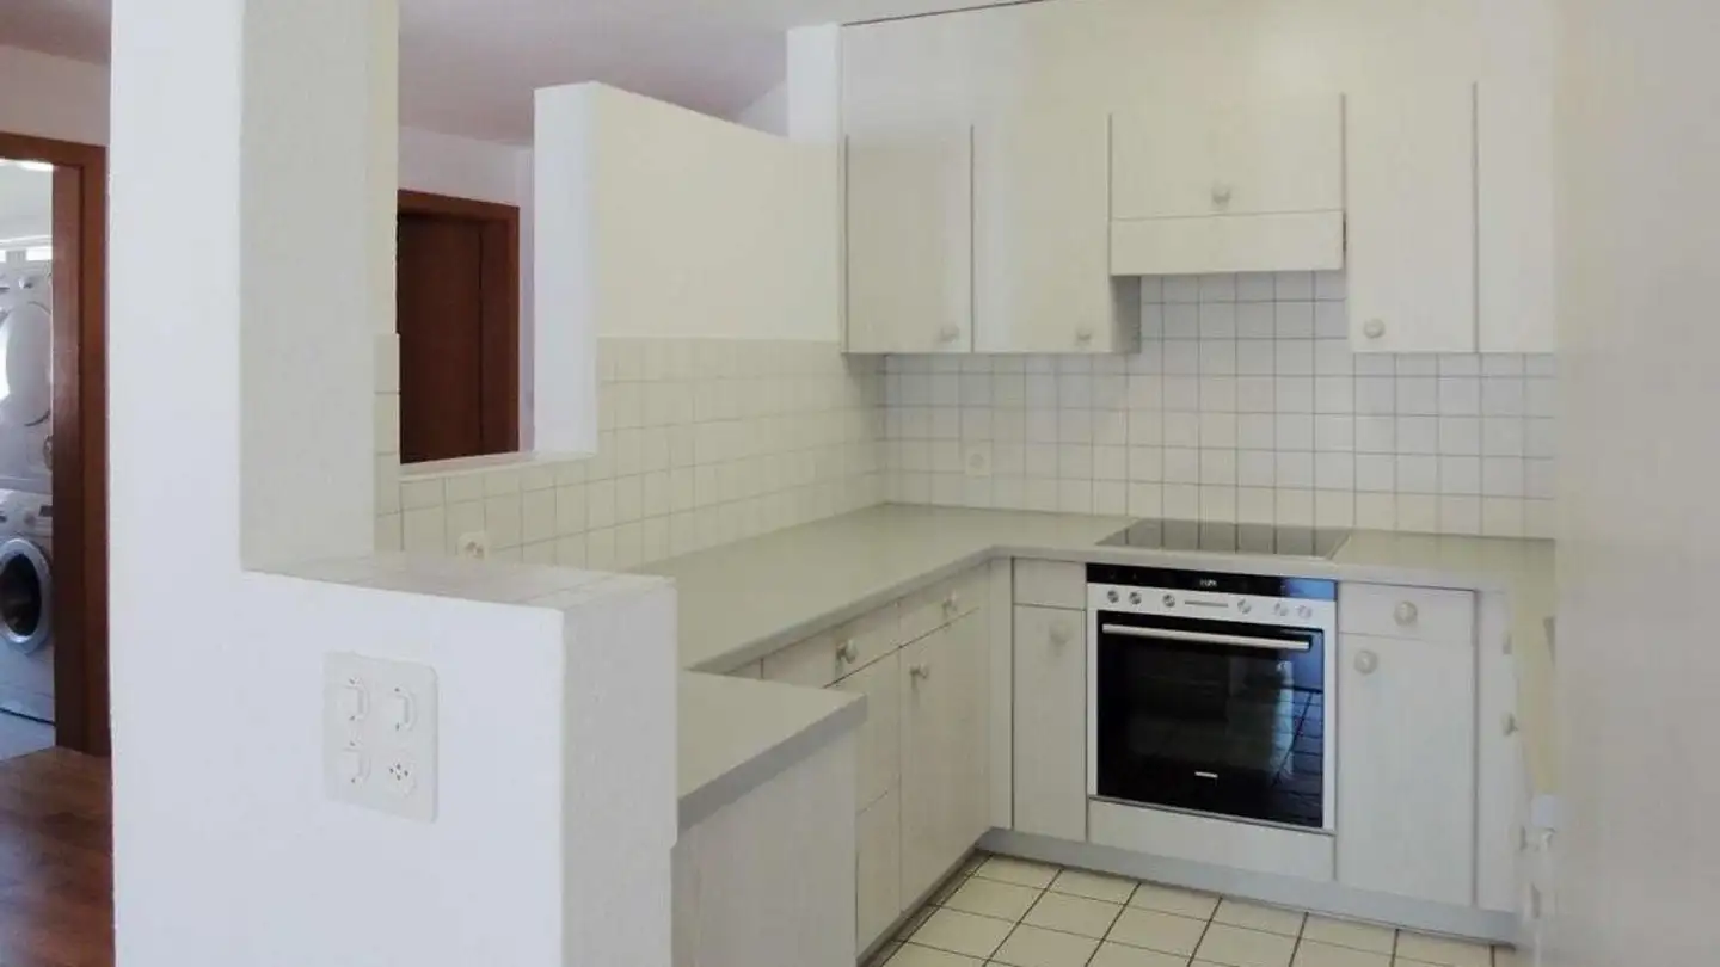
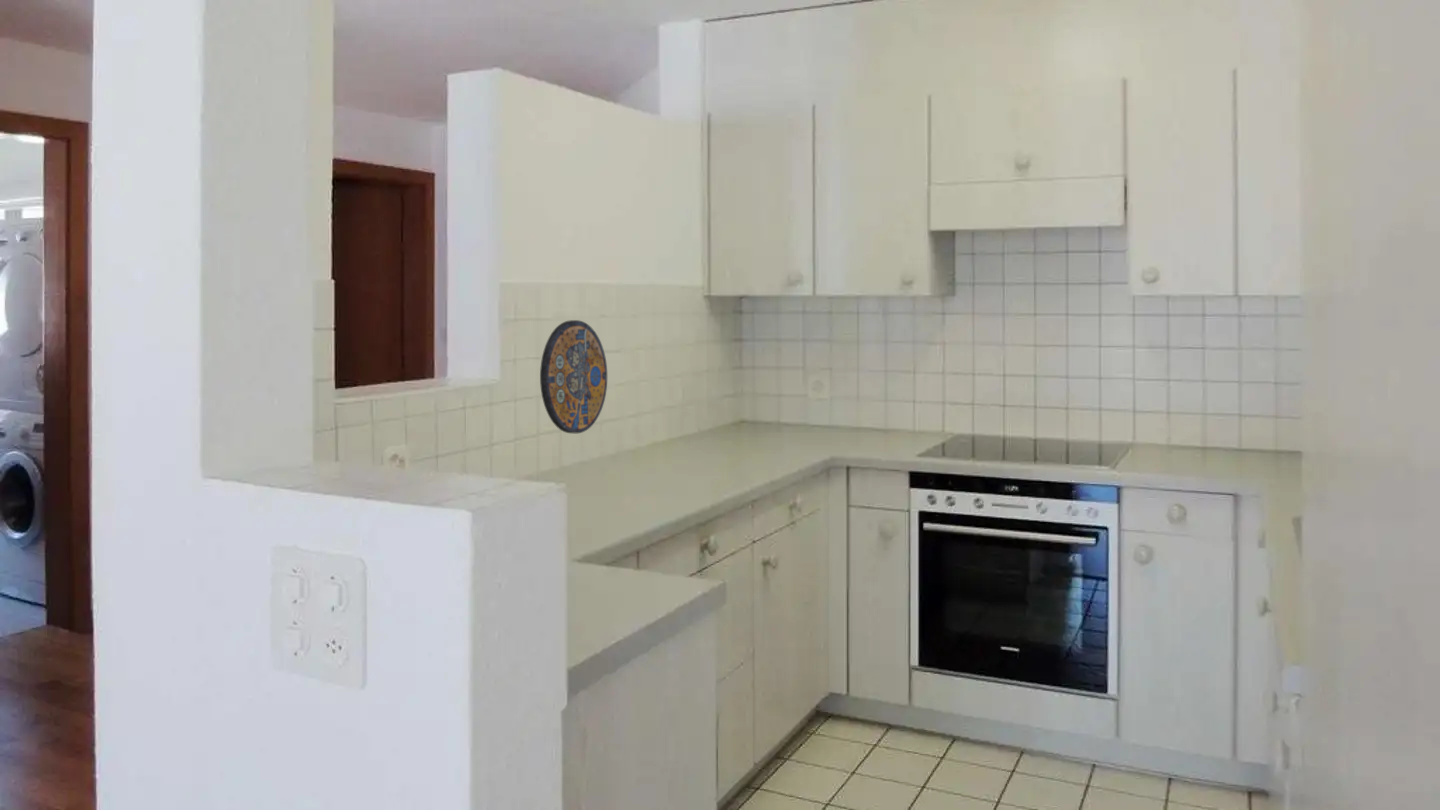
+ manhole cover (575, 376)
